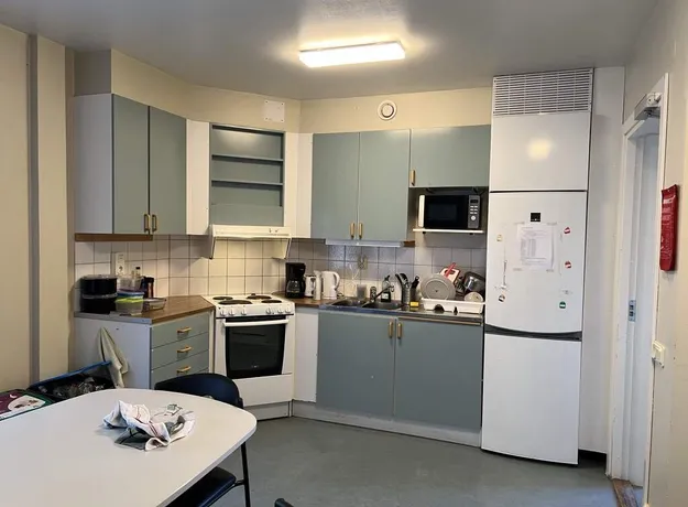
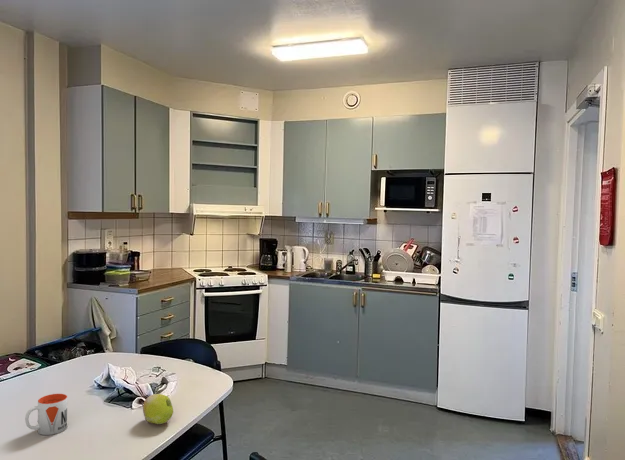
+ fruit (158, 408)
+ mug (46, 415)
